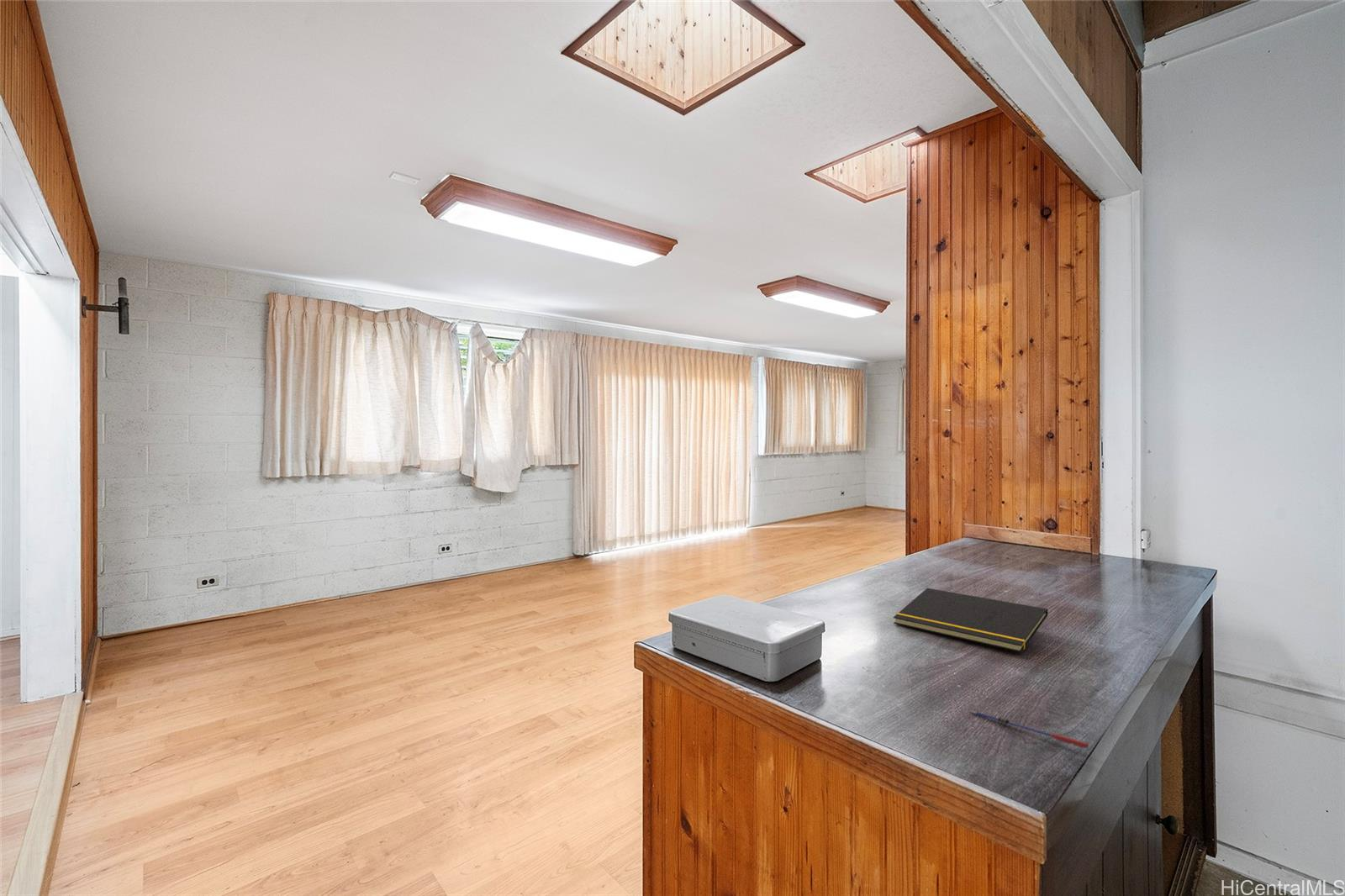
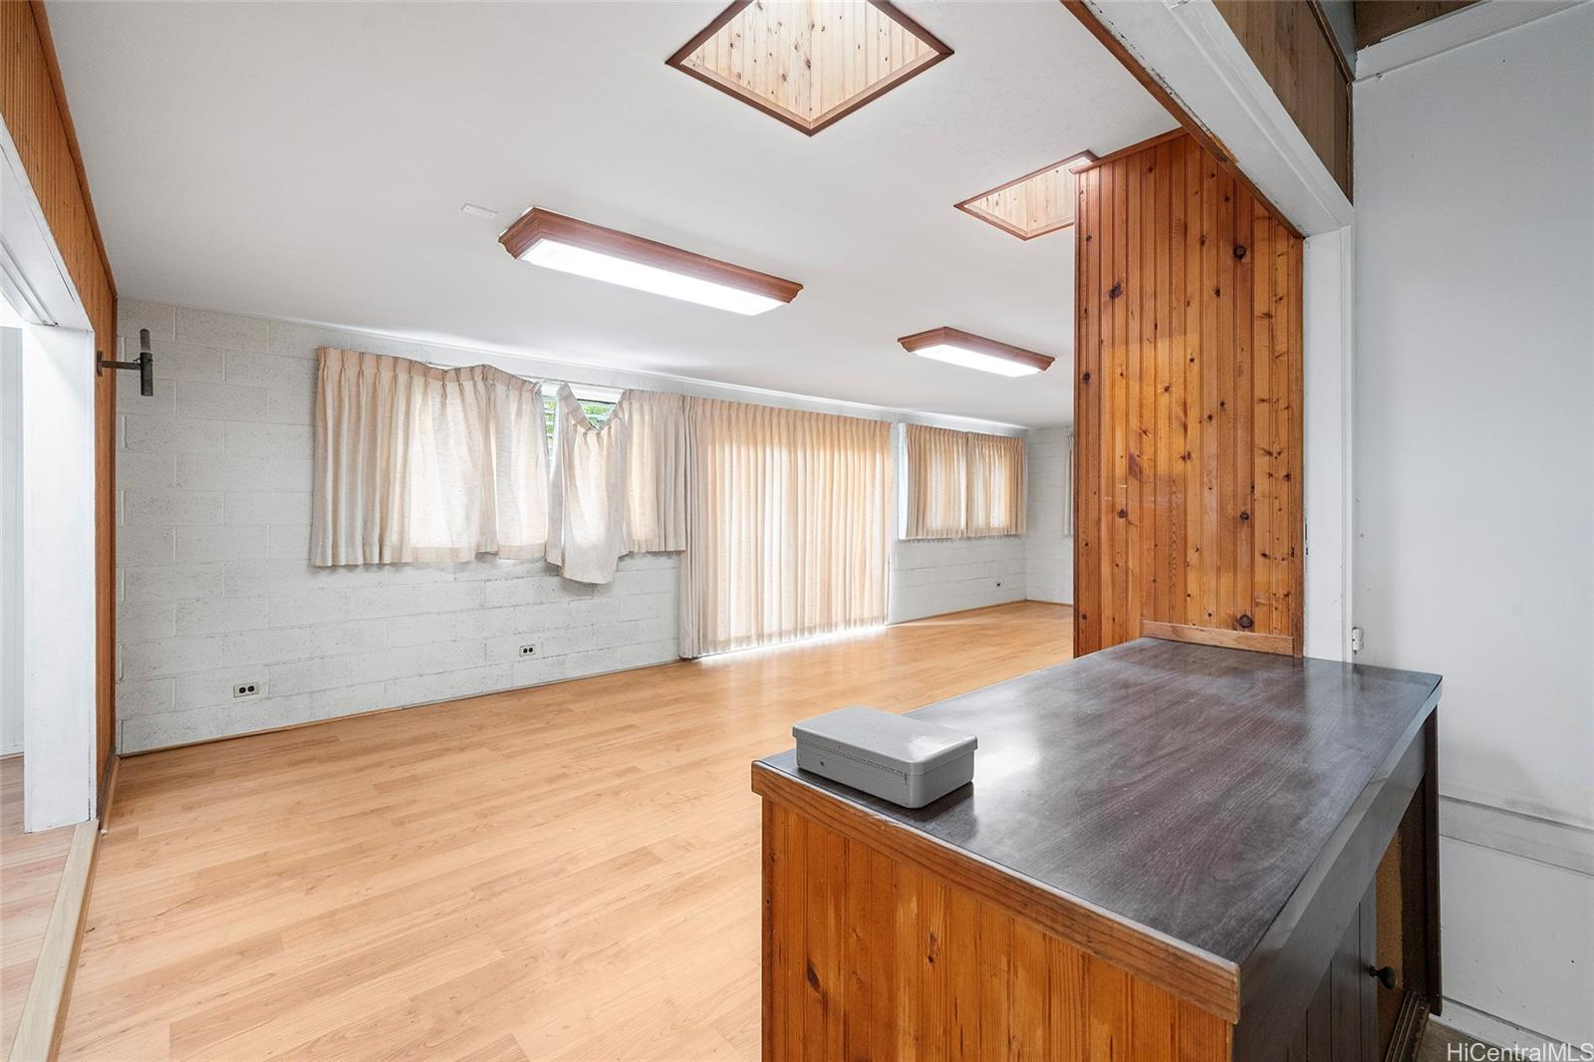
- pen (1025, 726)
- notepad (968, 616)
